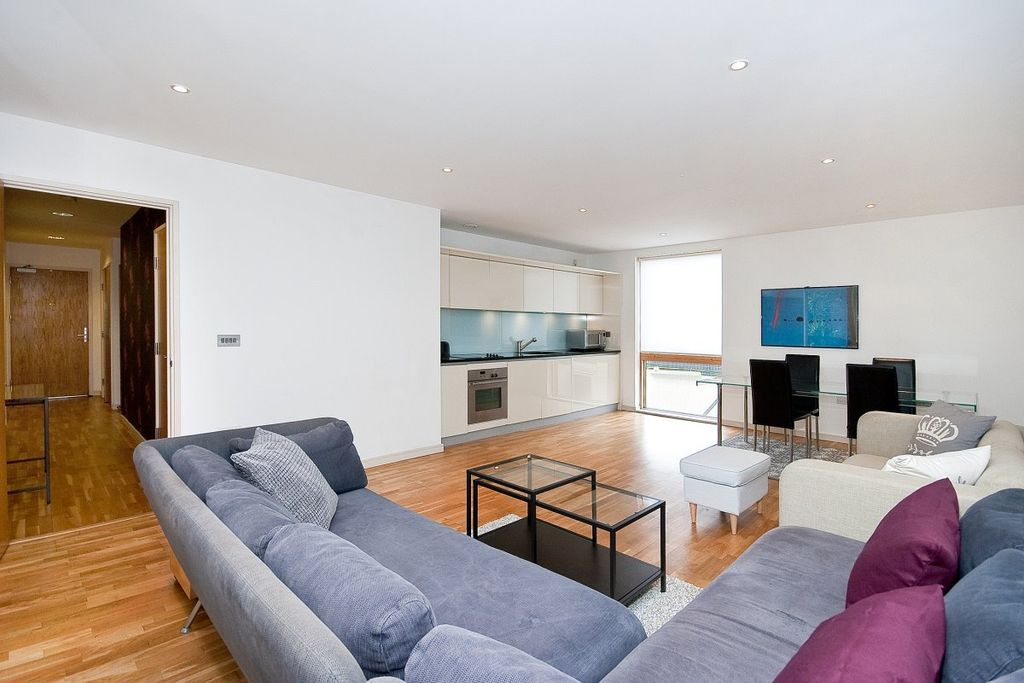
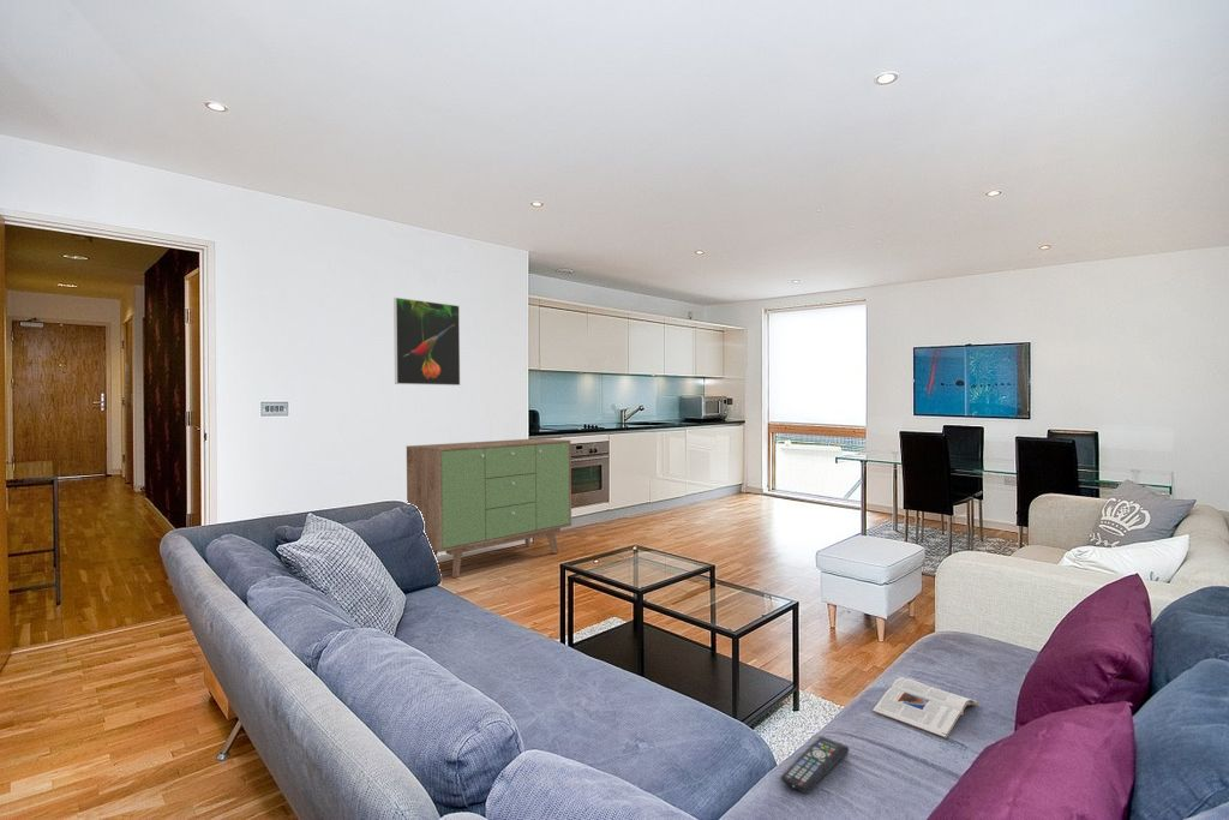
+ sideboard (494, 501)
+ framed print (427, 342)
+ remote control (816, 762)
+ magazine (925, 700)
